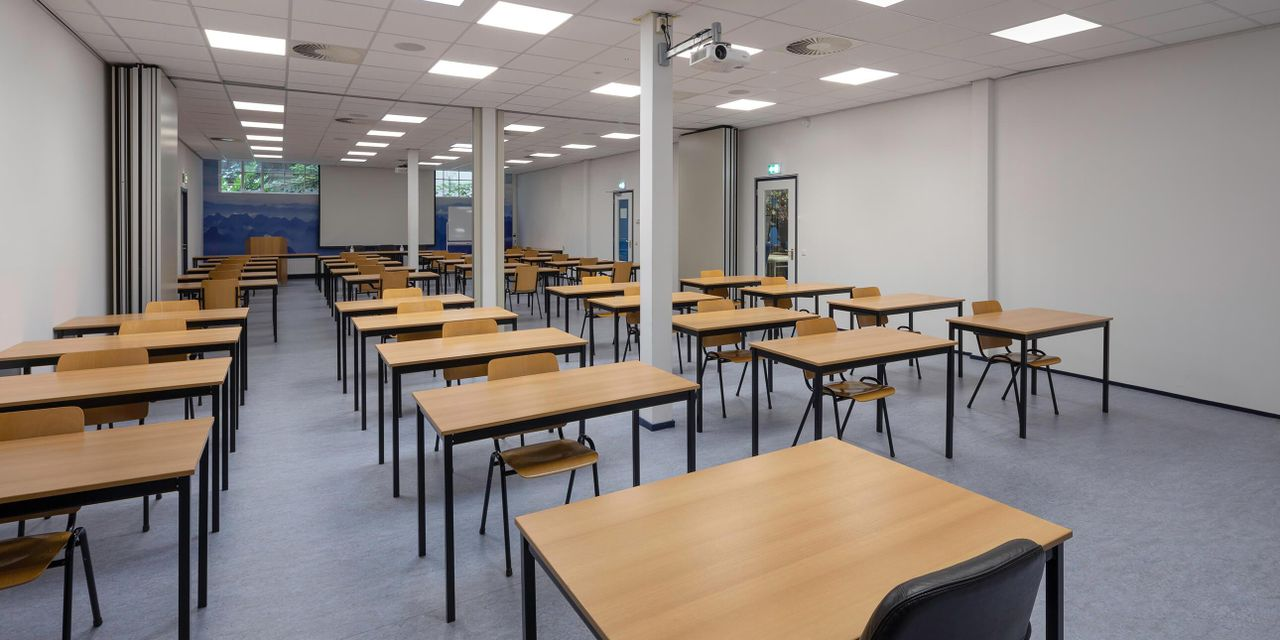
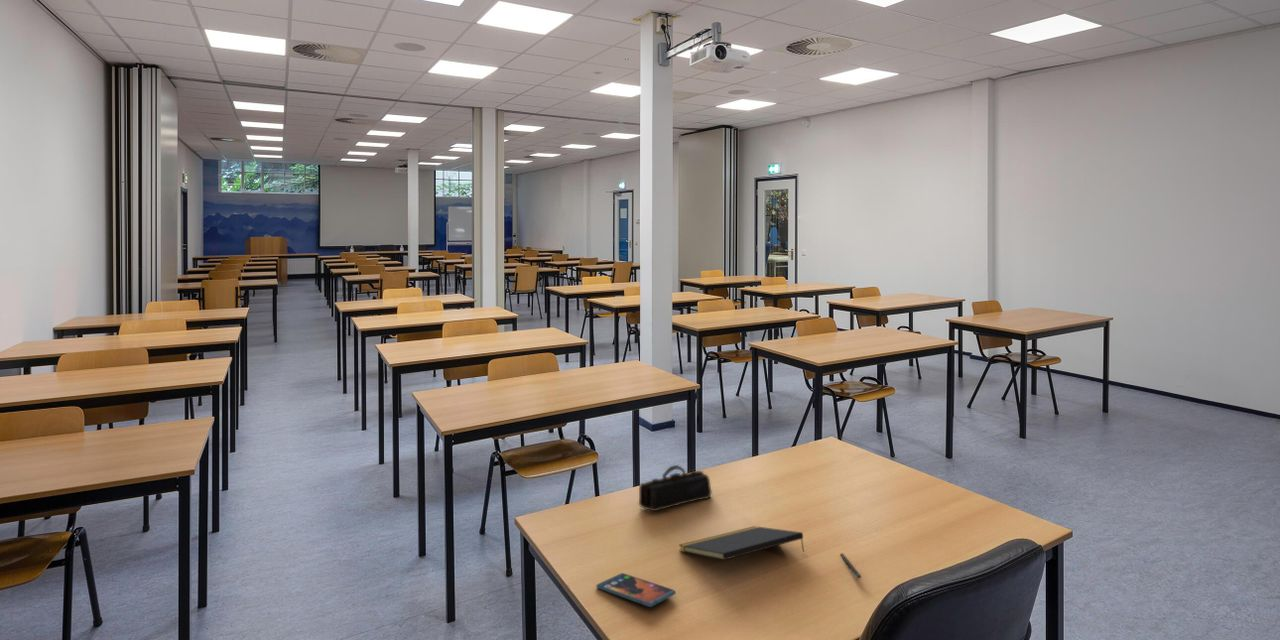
+ notepad (740, 541)
+ pen (849, 564)
+ smartphone (635, 589)
+ pencil case (675, 483)
